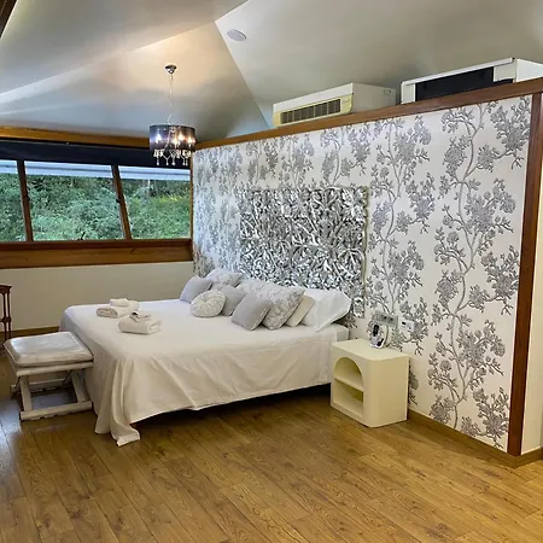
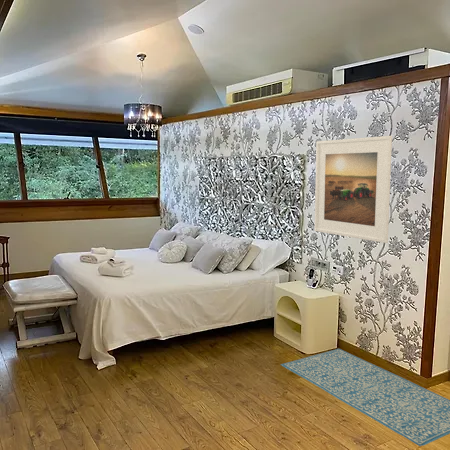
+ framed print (349, 188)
+ rug (371, 387)
